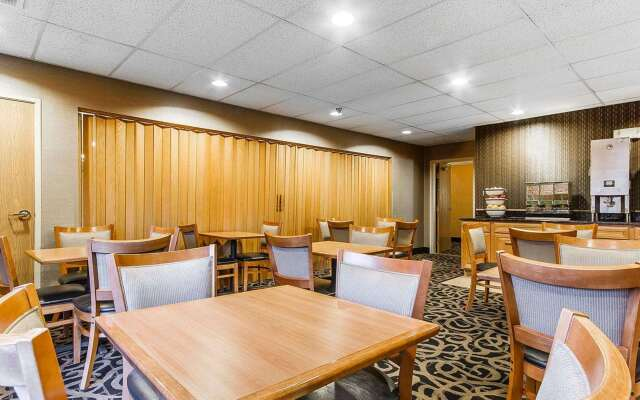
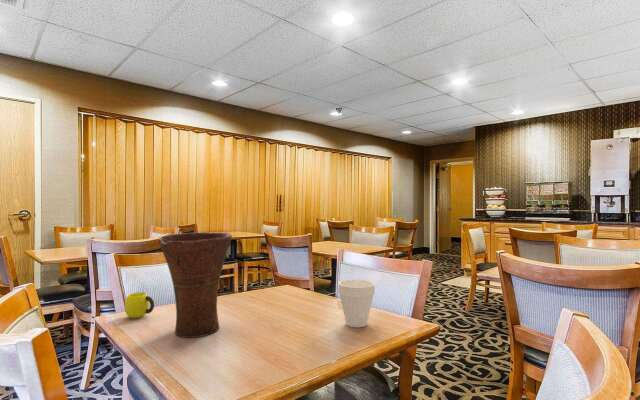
+ cup (140, 305)
+ vase (196, 282)
+ cup (356, 303)
